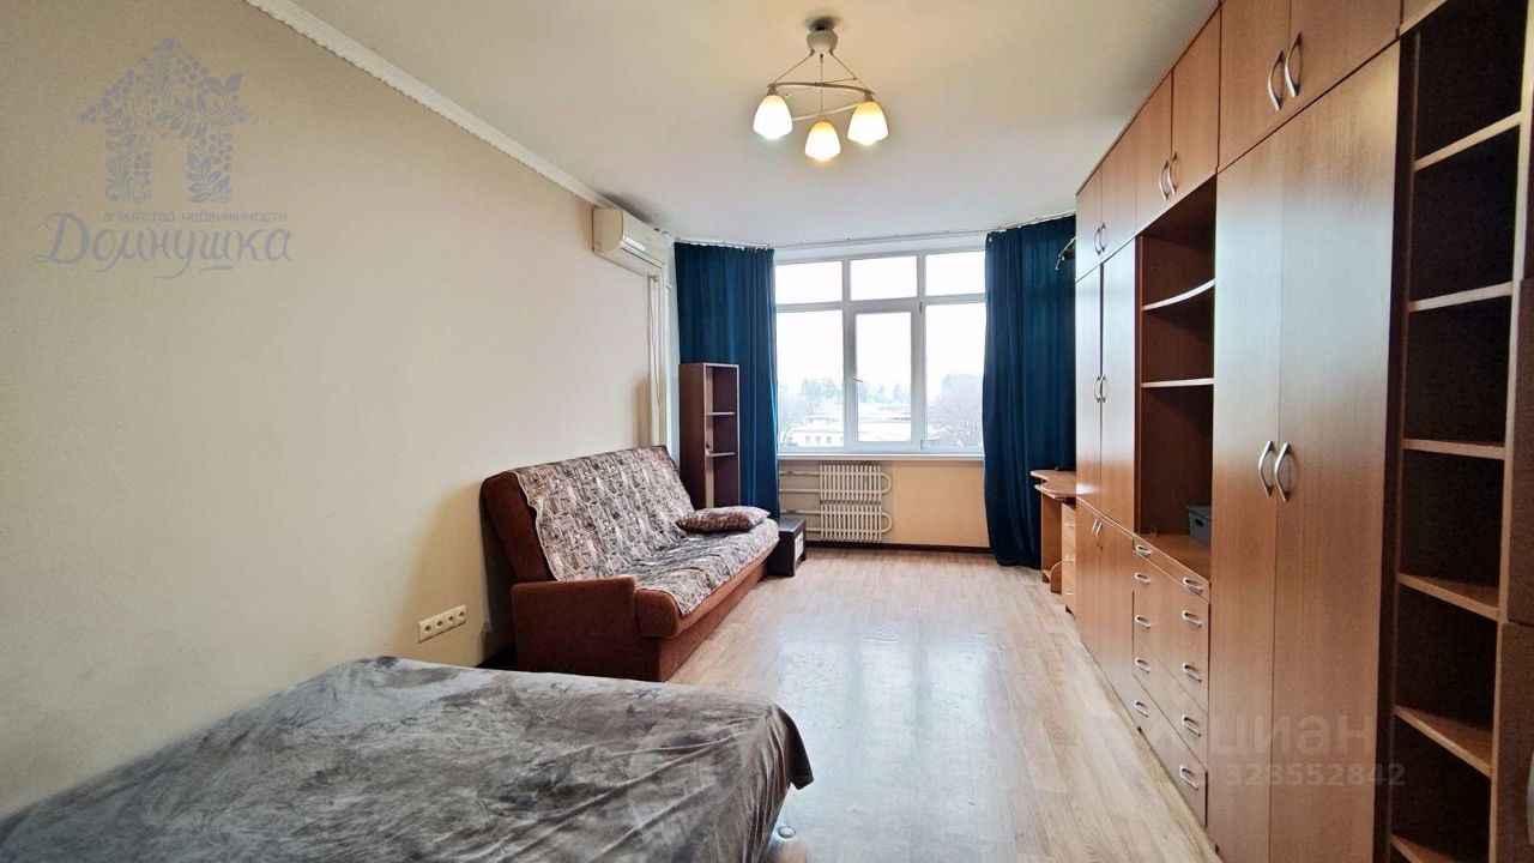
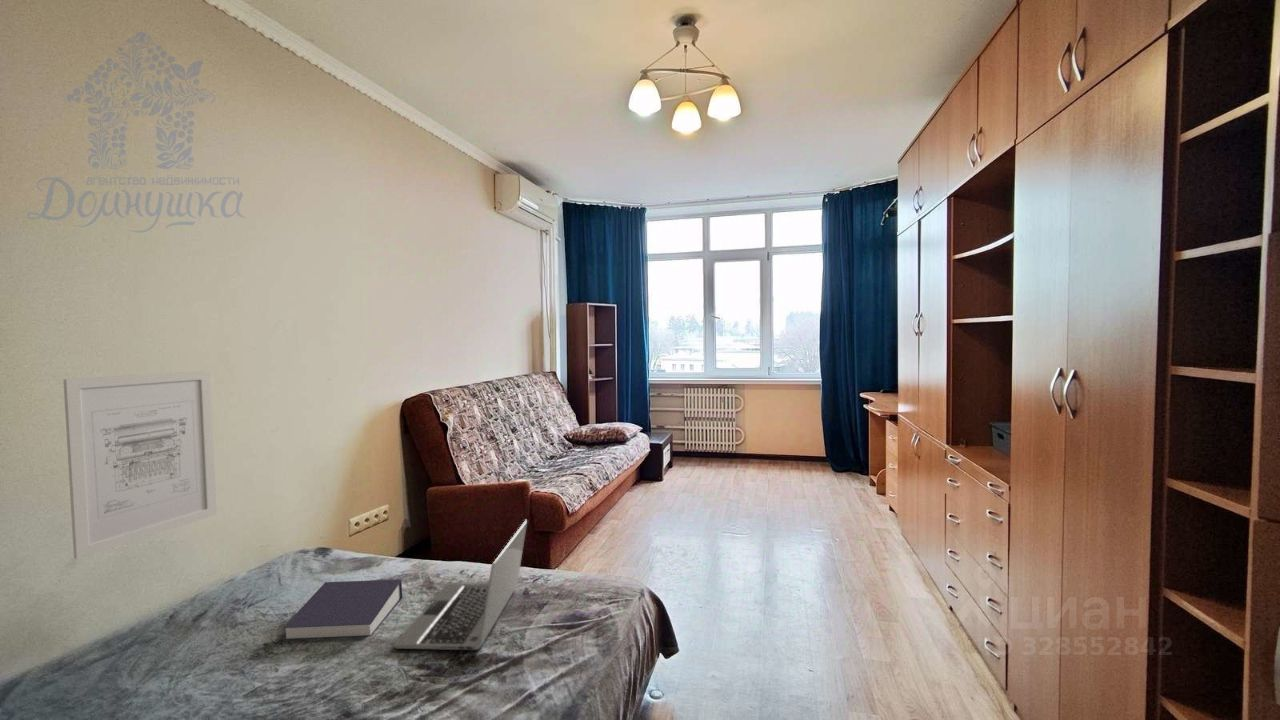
+ laptop (467, 584)
+ wall art (149, 454)
+ book (347, 607)
